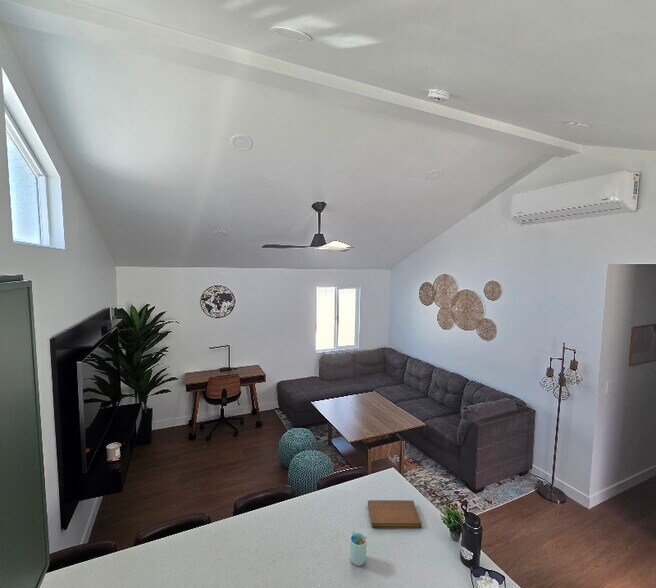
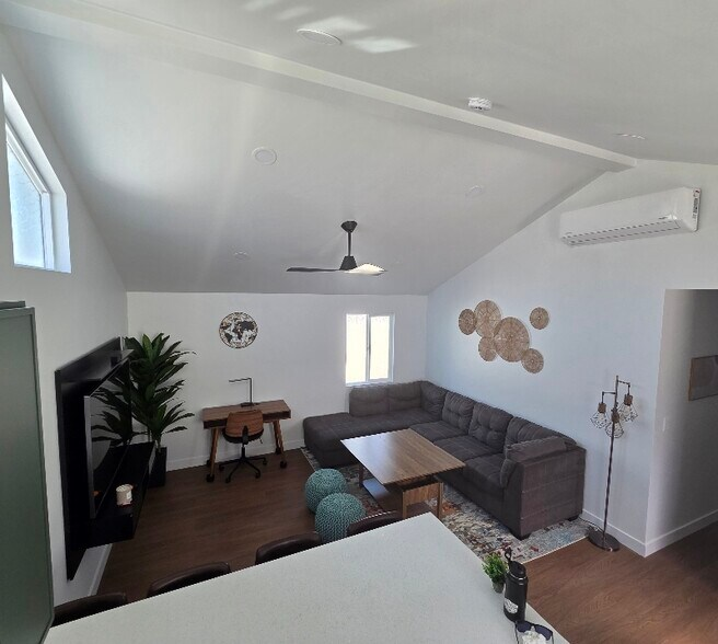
- notebook (393, 513)
- cup (358, 546)
